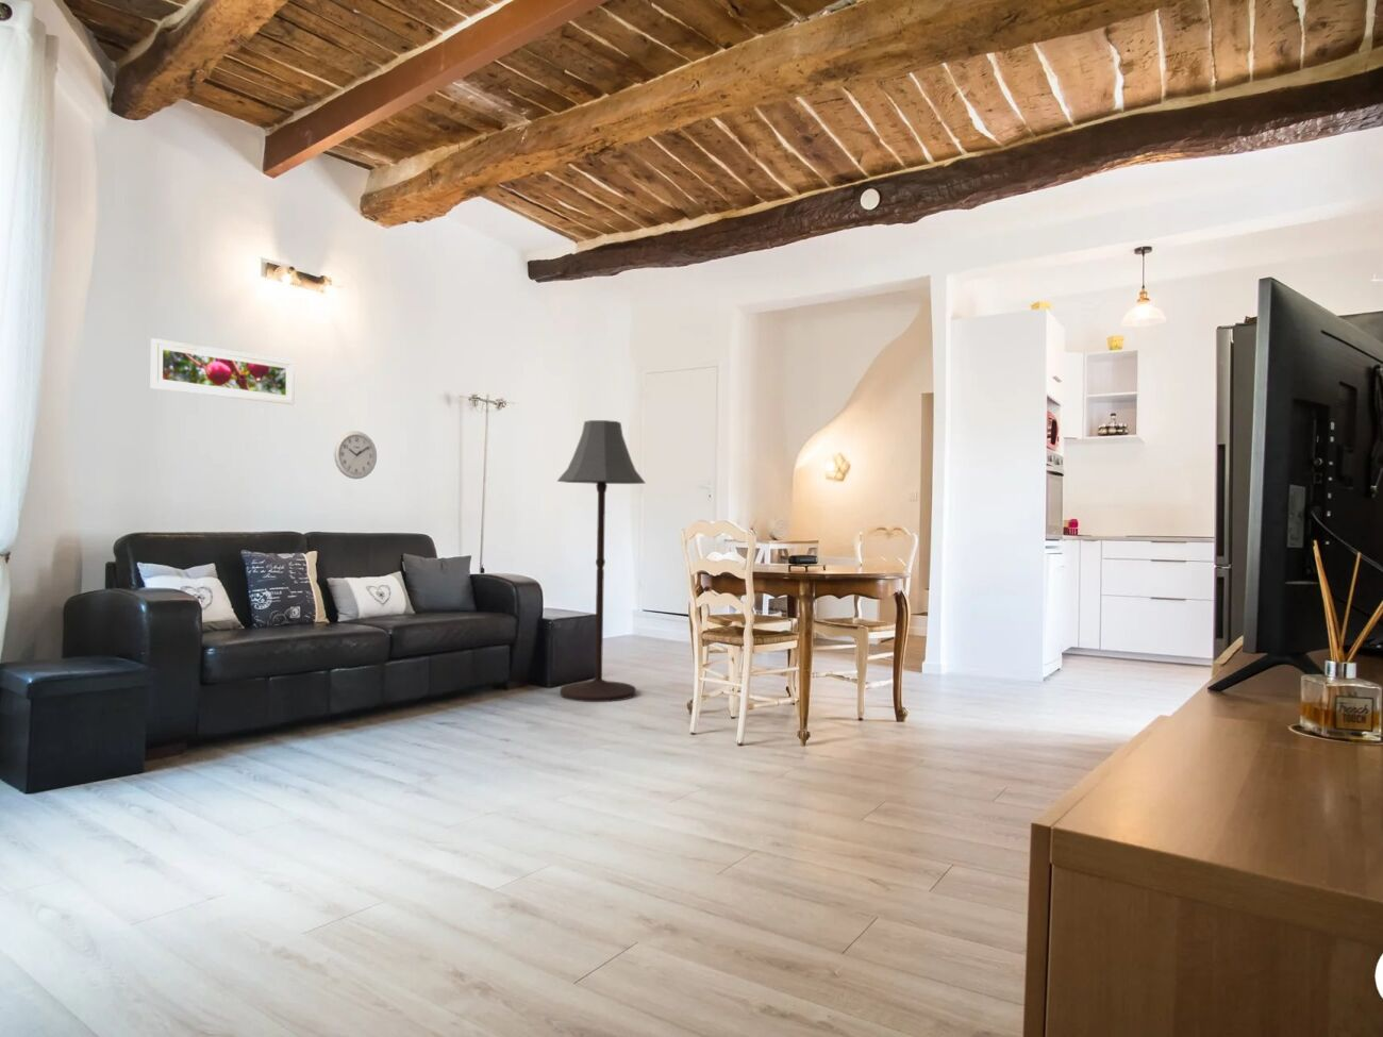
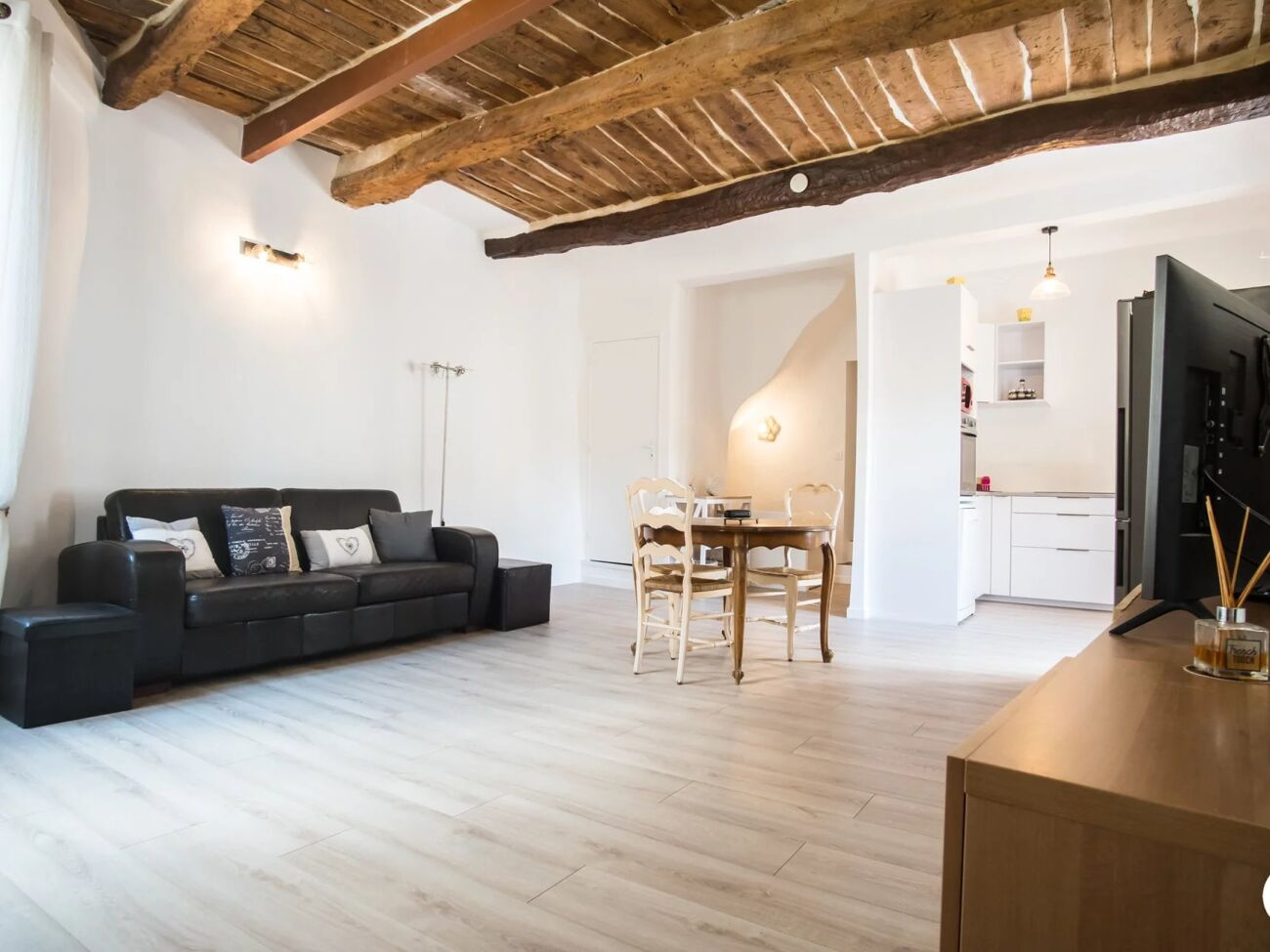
- floor lamp (600, 558)
- wall clock (356, 454)
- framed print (227, 374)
